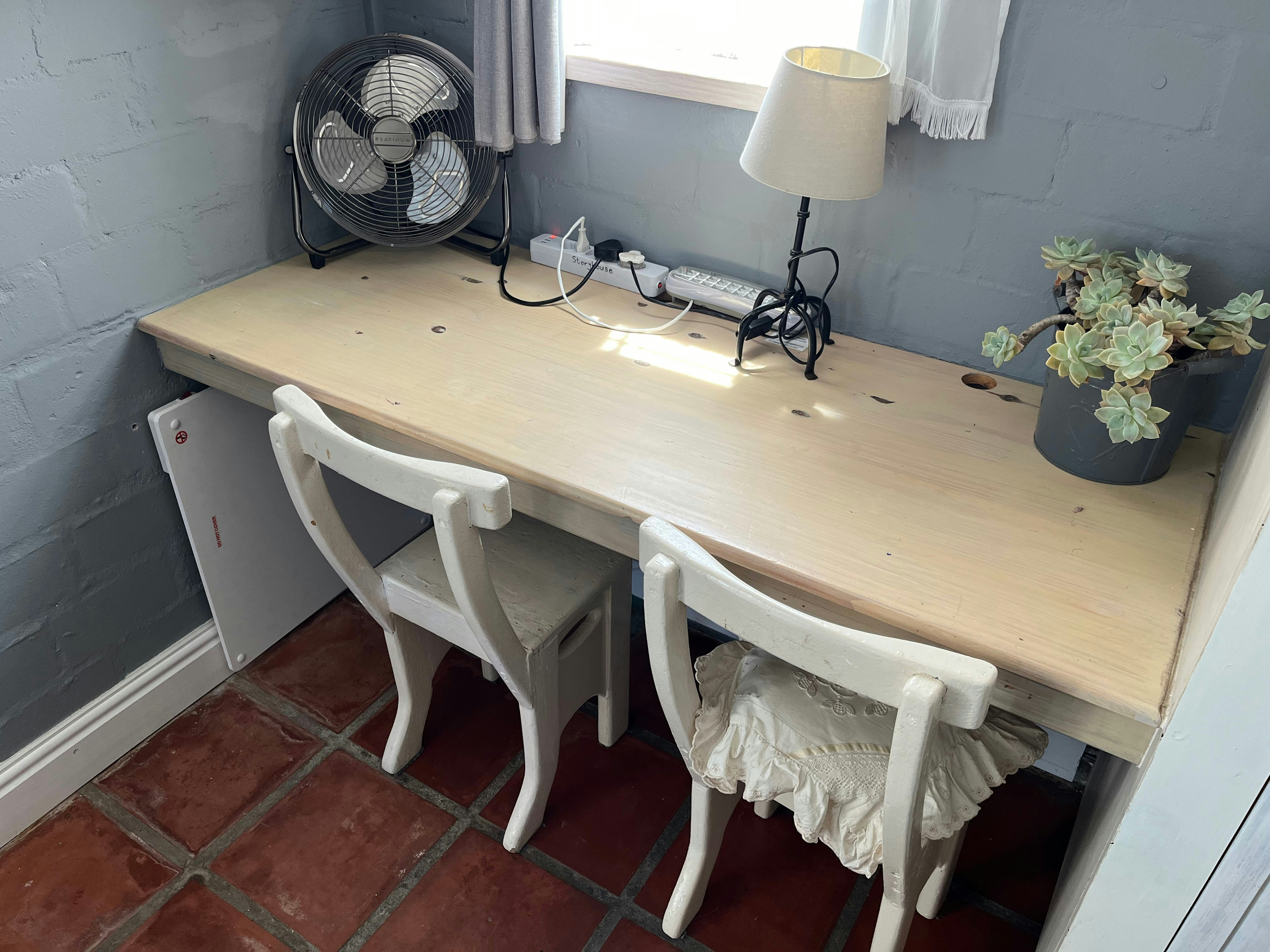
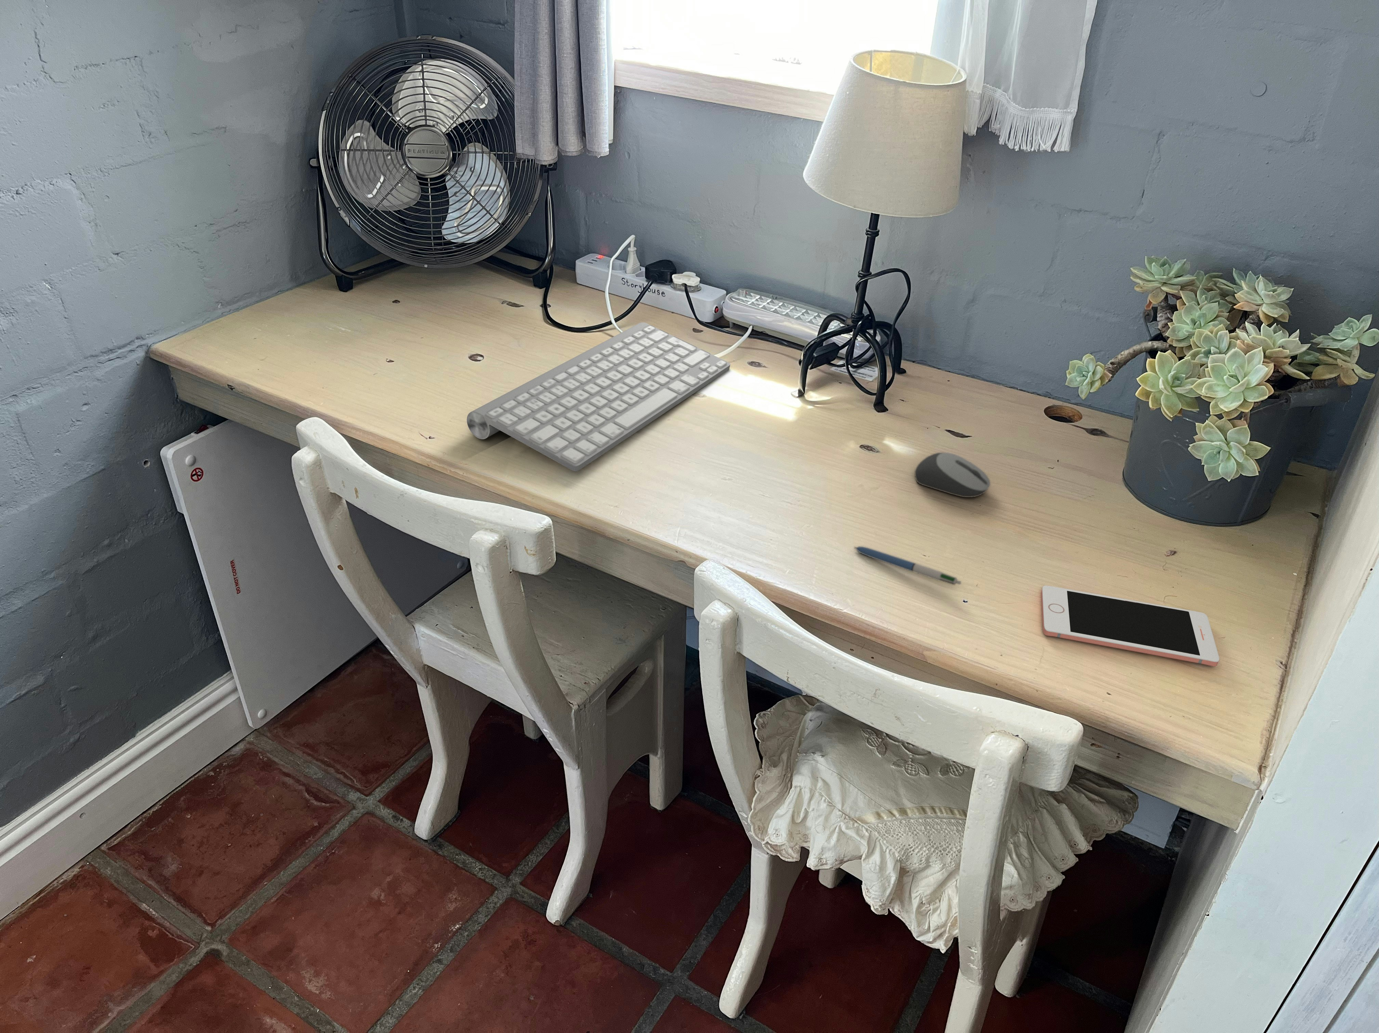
+ computer keyboard (609, 386)
+ cell phone (1126, 624)
+ pen (907, 563)
+ computer mouse (953, 472)
